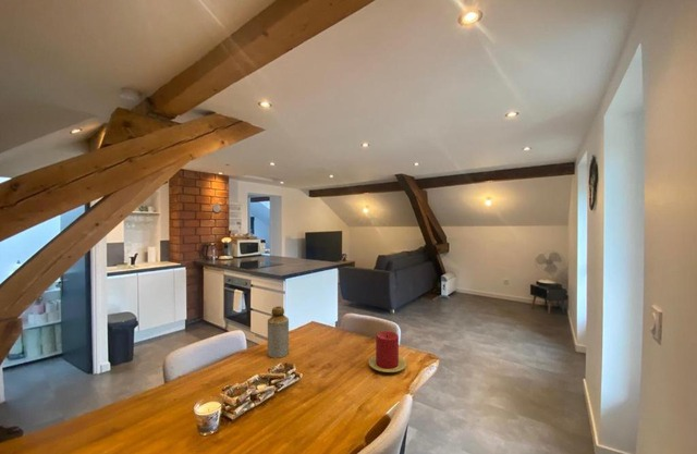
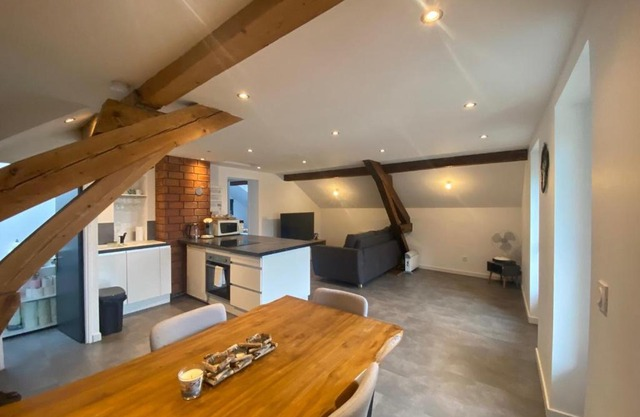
- bottle (278, 330)
- candle (387, 349)
